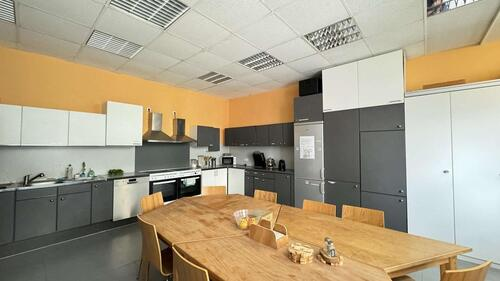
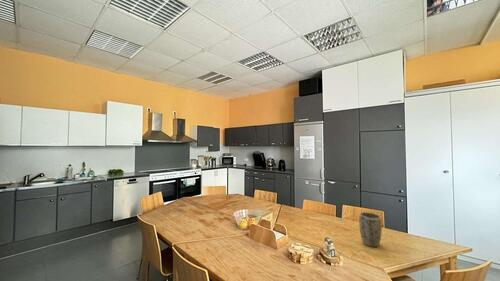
+ plant pot (370, 229)
